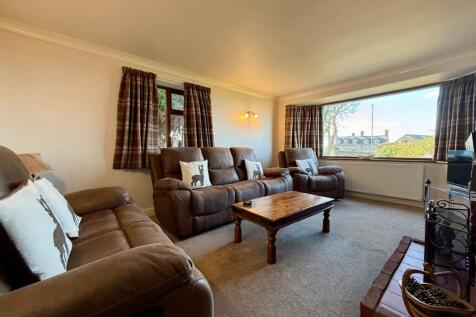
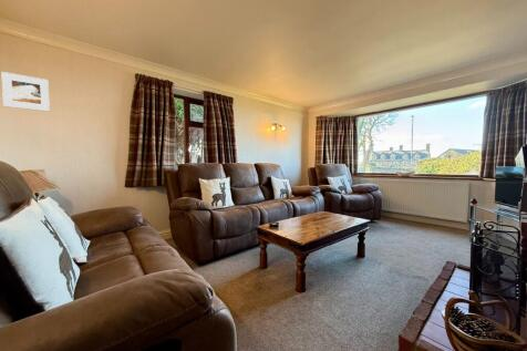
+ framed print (27, 92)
